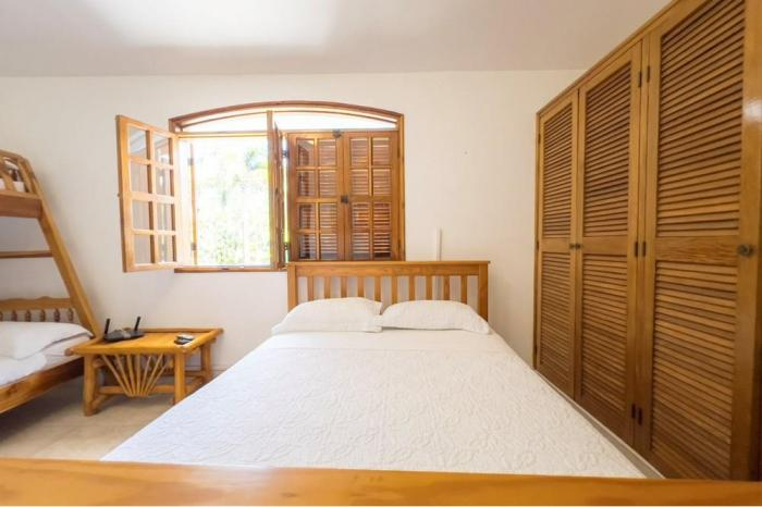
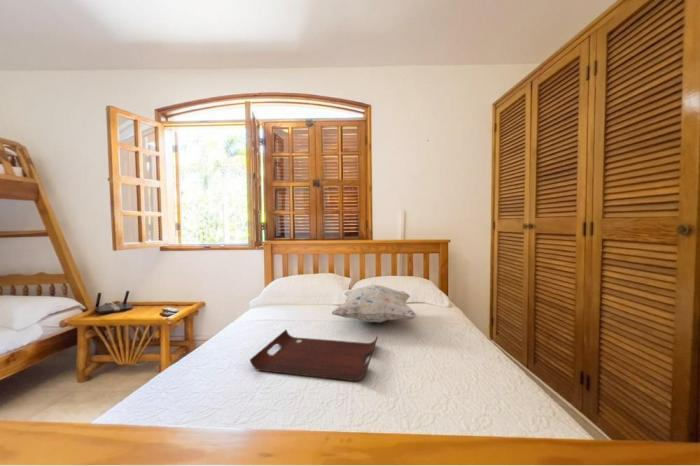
+ serving tray (319, 351)
+ decorative pillow (375, 302)
